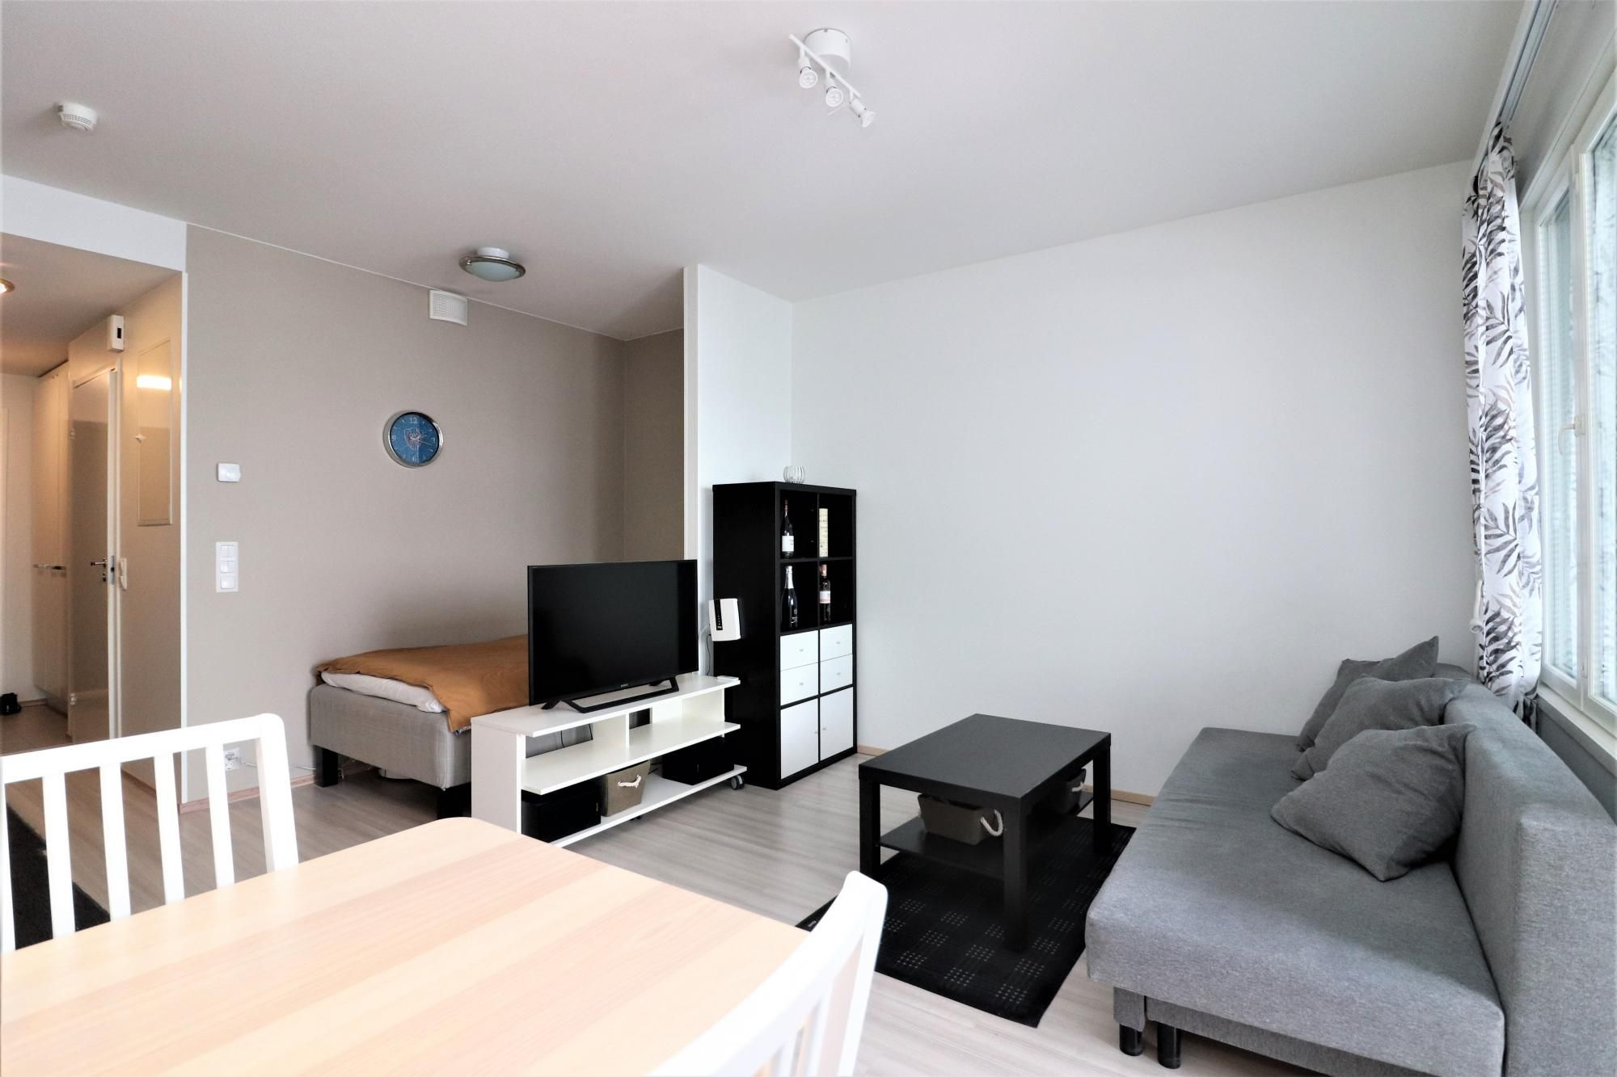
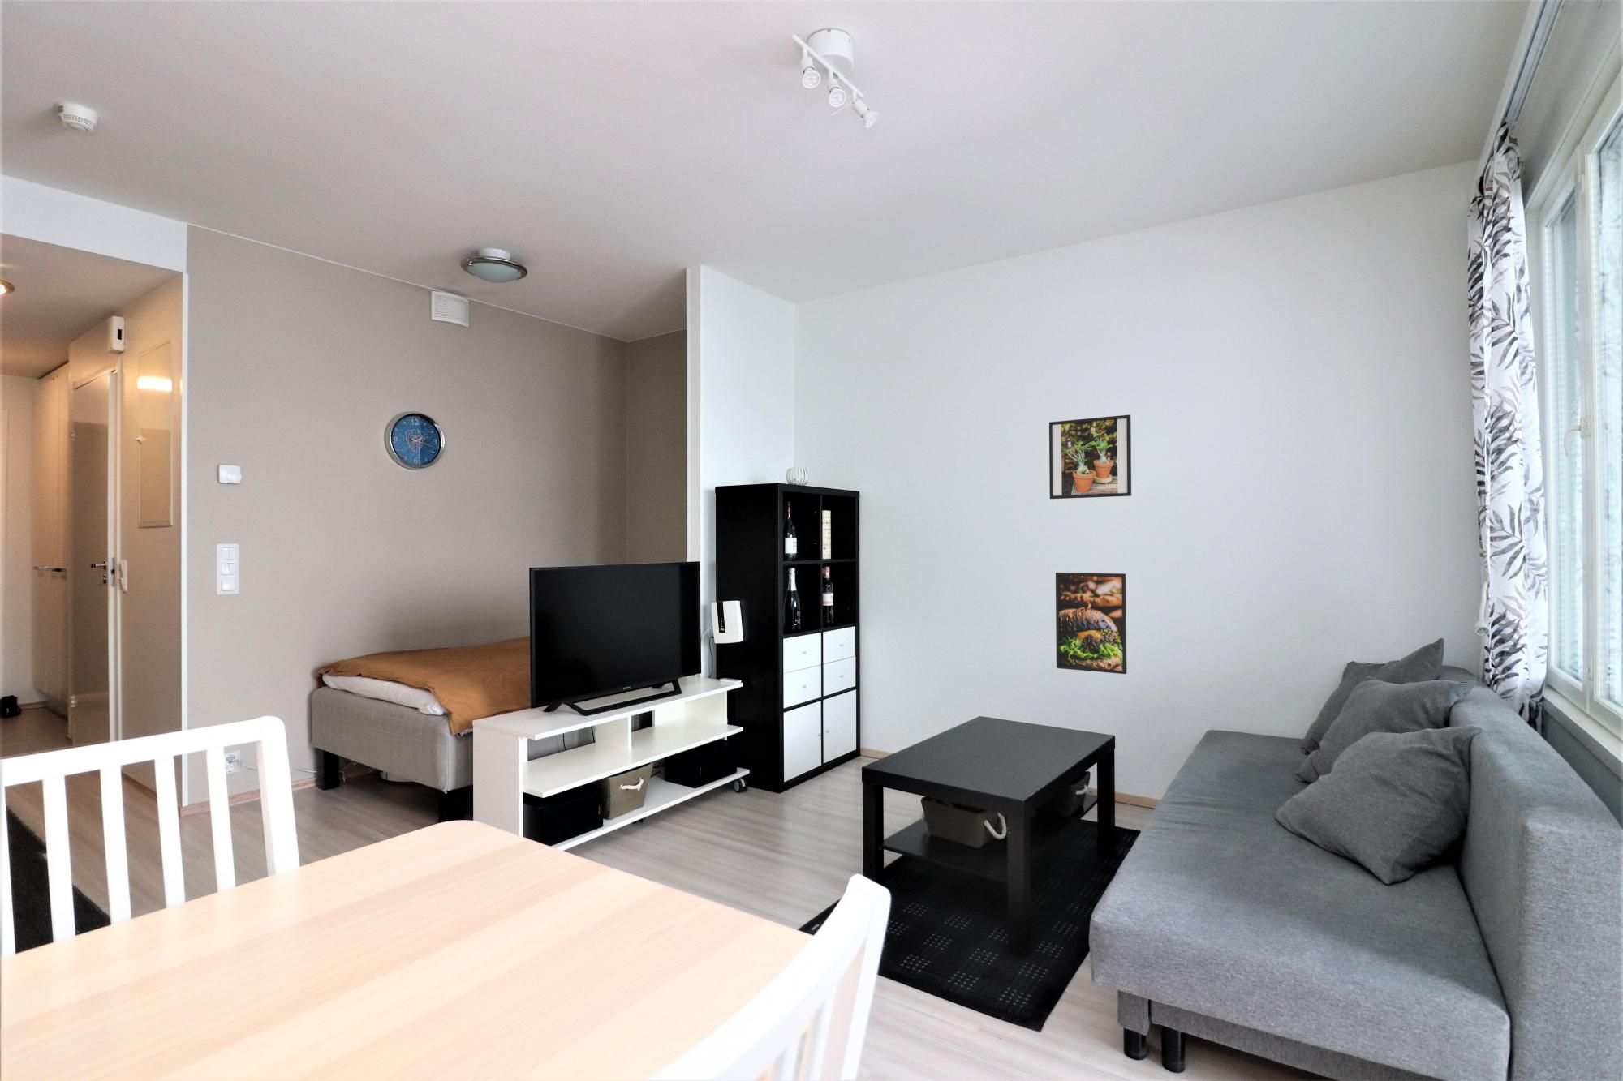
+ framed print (1090, 621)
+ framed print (1088, 457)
